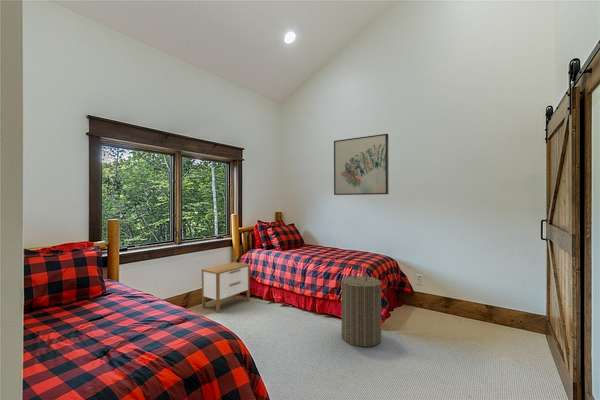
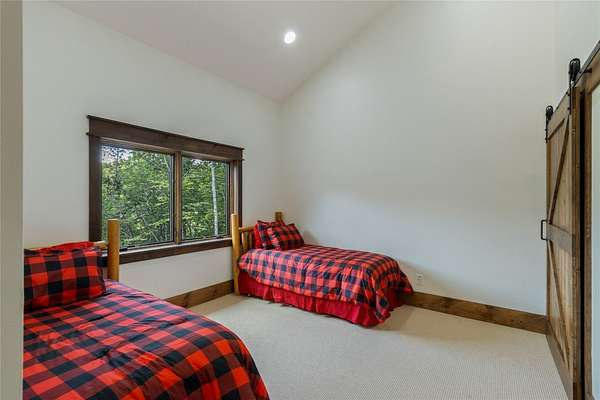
- nightstand (226, 285)
- wall art (359, 166)
- laundry hamper (361, 304)
